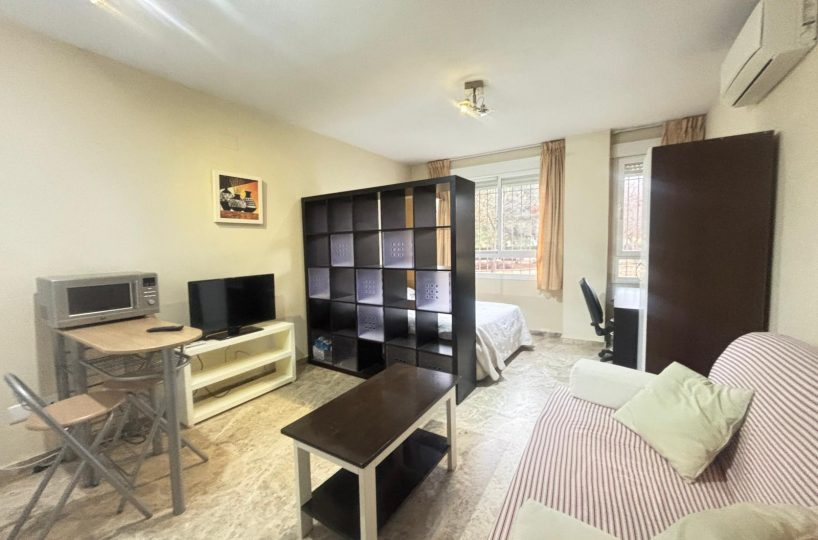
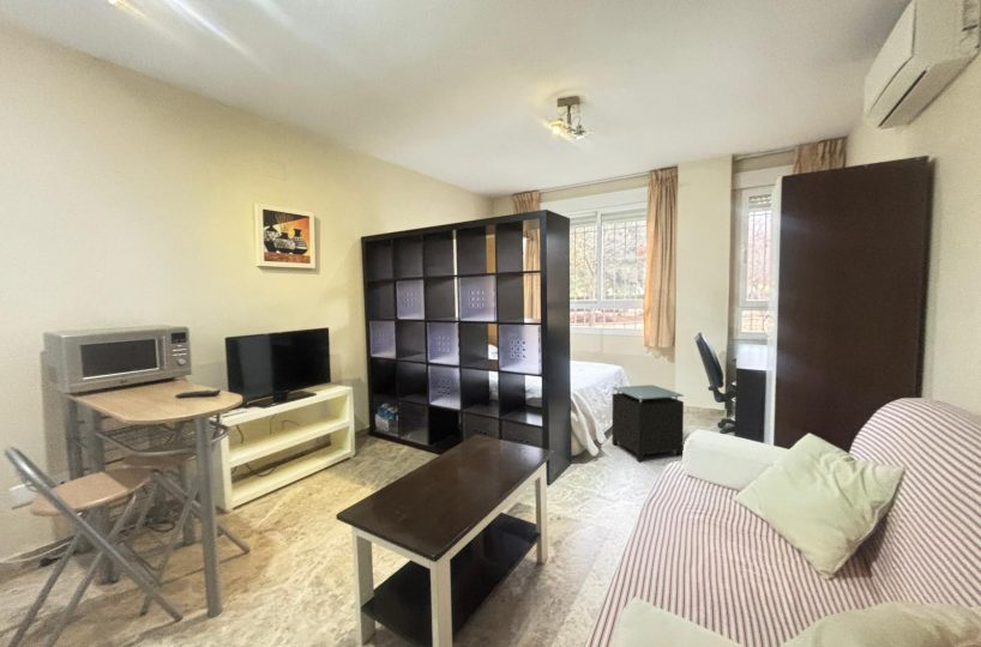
+ nightstand (645, 419)
